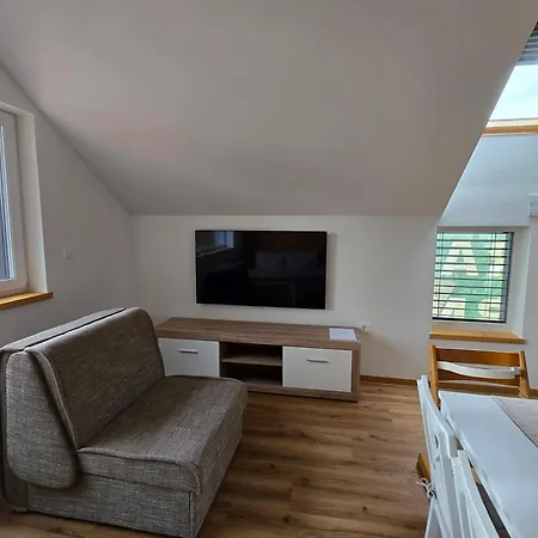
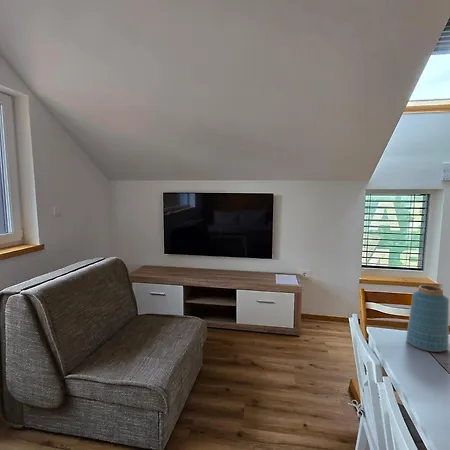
+ vase (428, 316)
